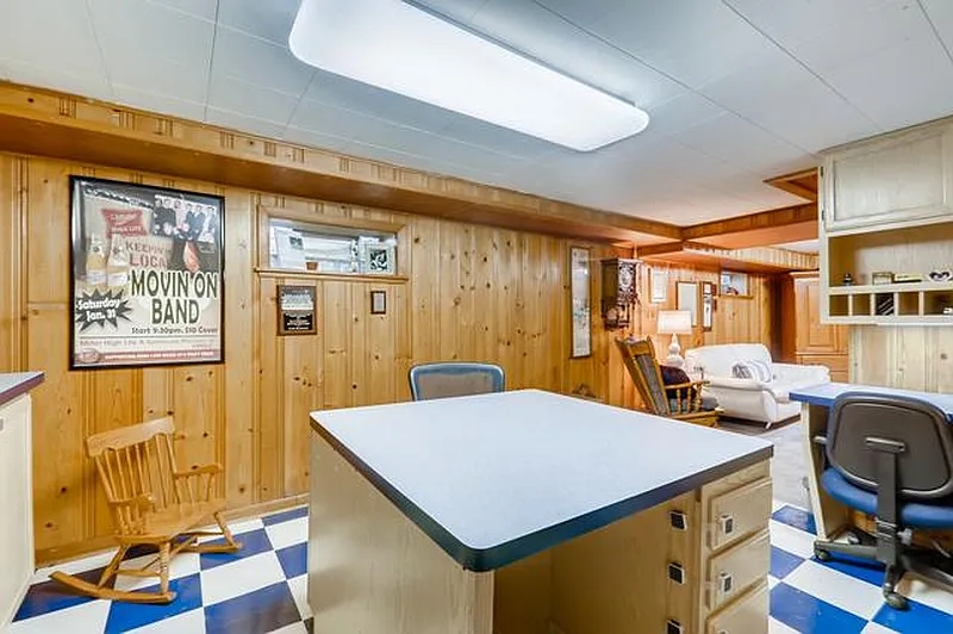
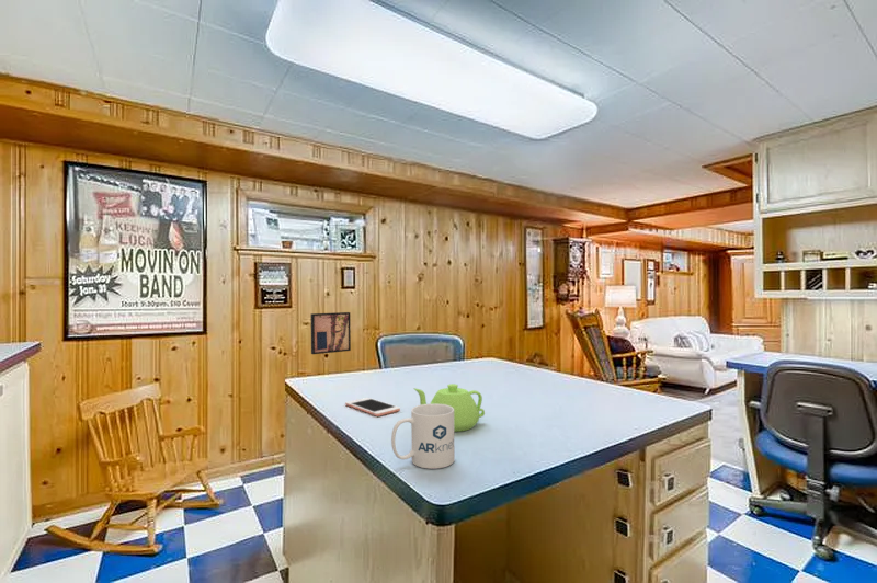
+ wall art (331, 332)
+ teapot (449, 404)
+ cell phone (372, 405)
+ mug (425, 435)
